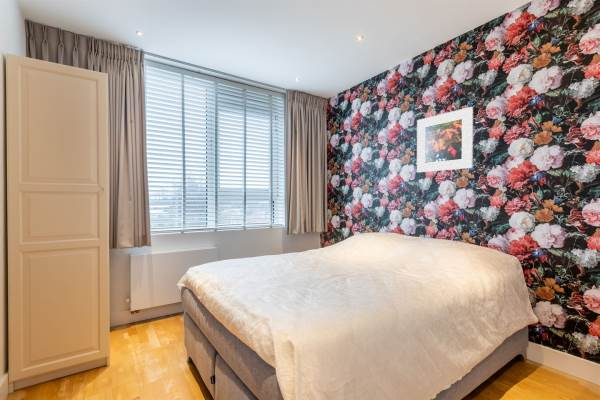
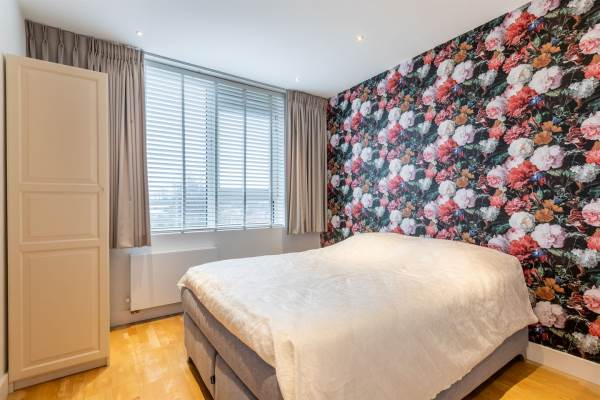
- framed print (442, 142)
